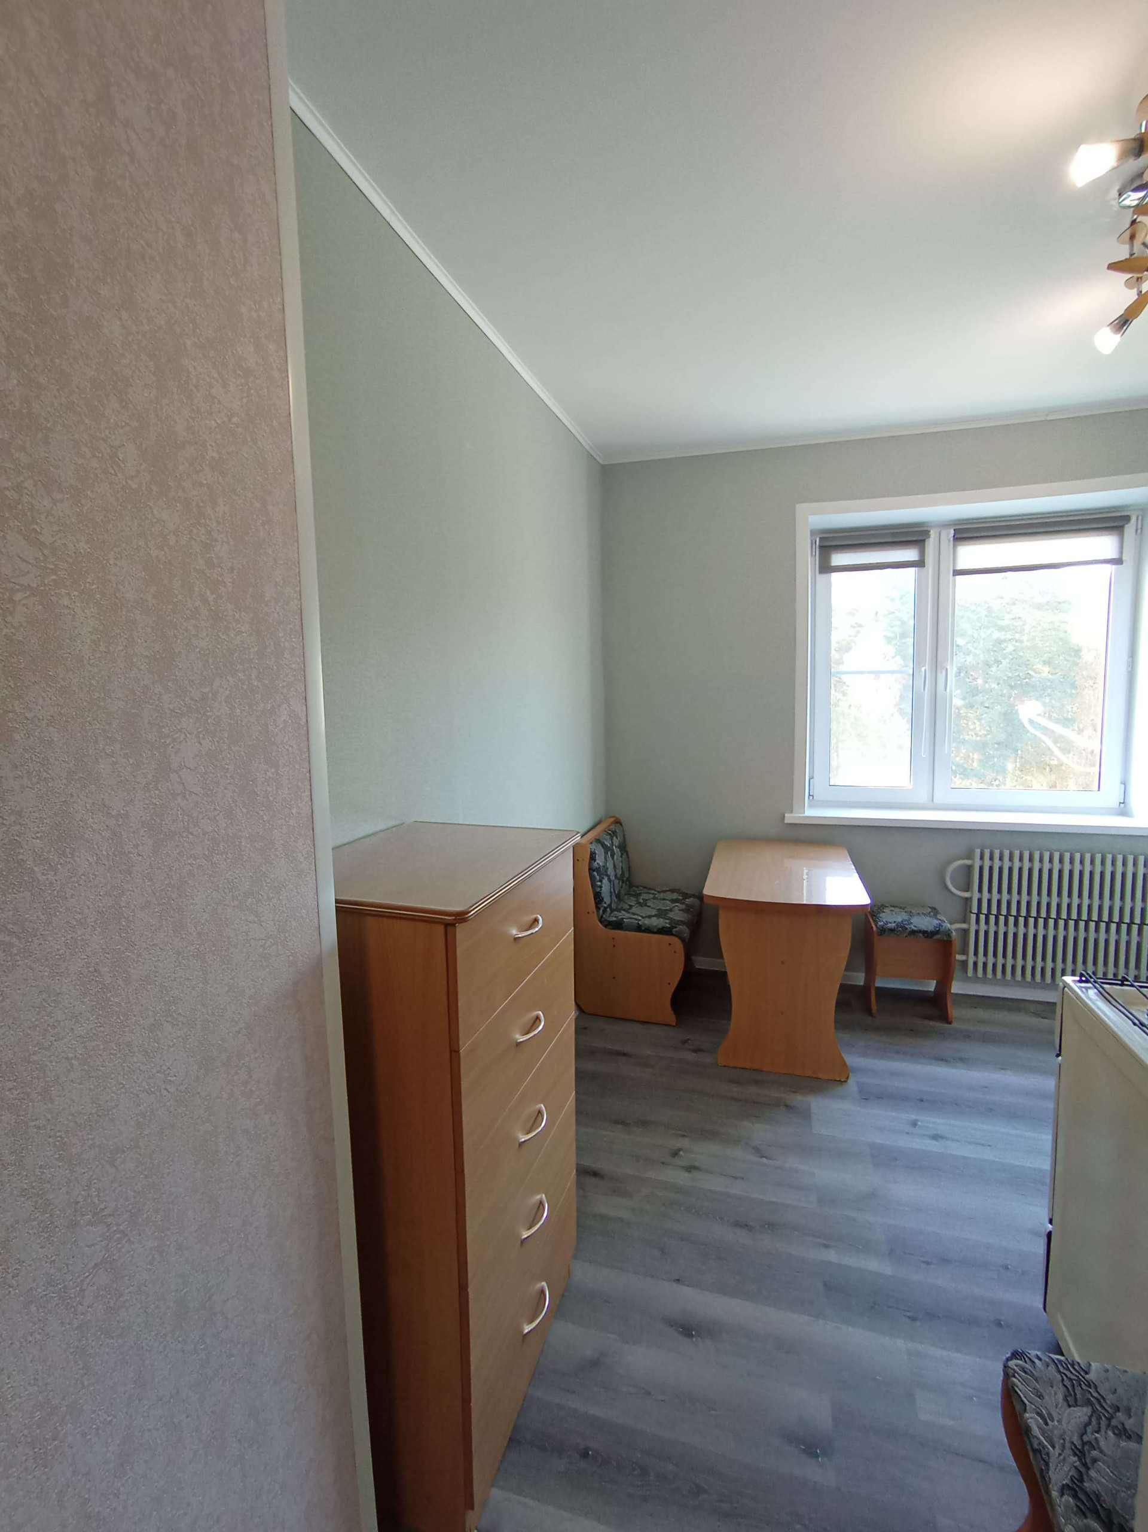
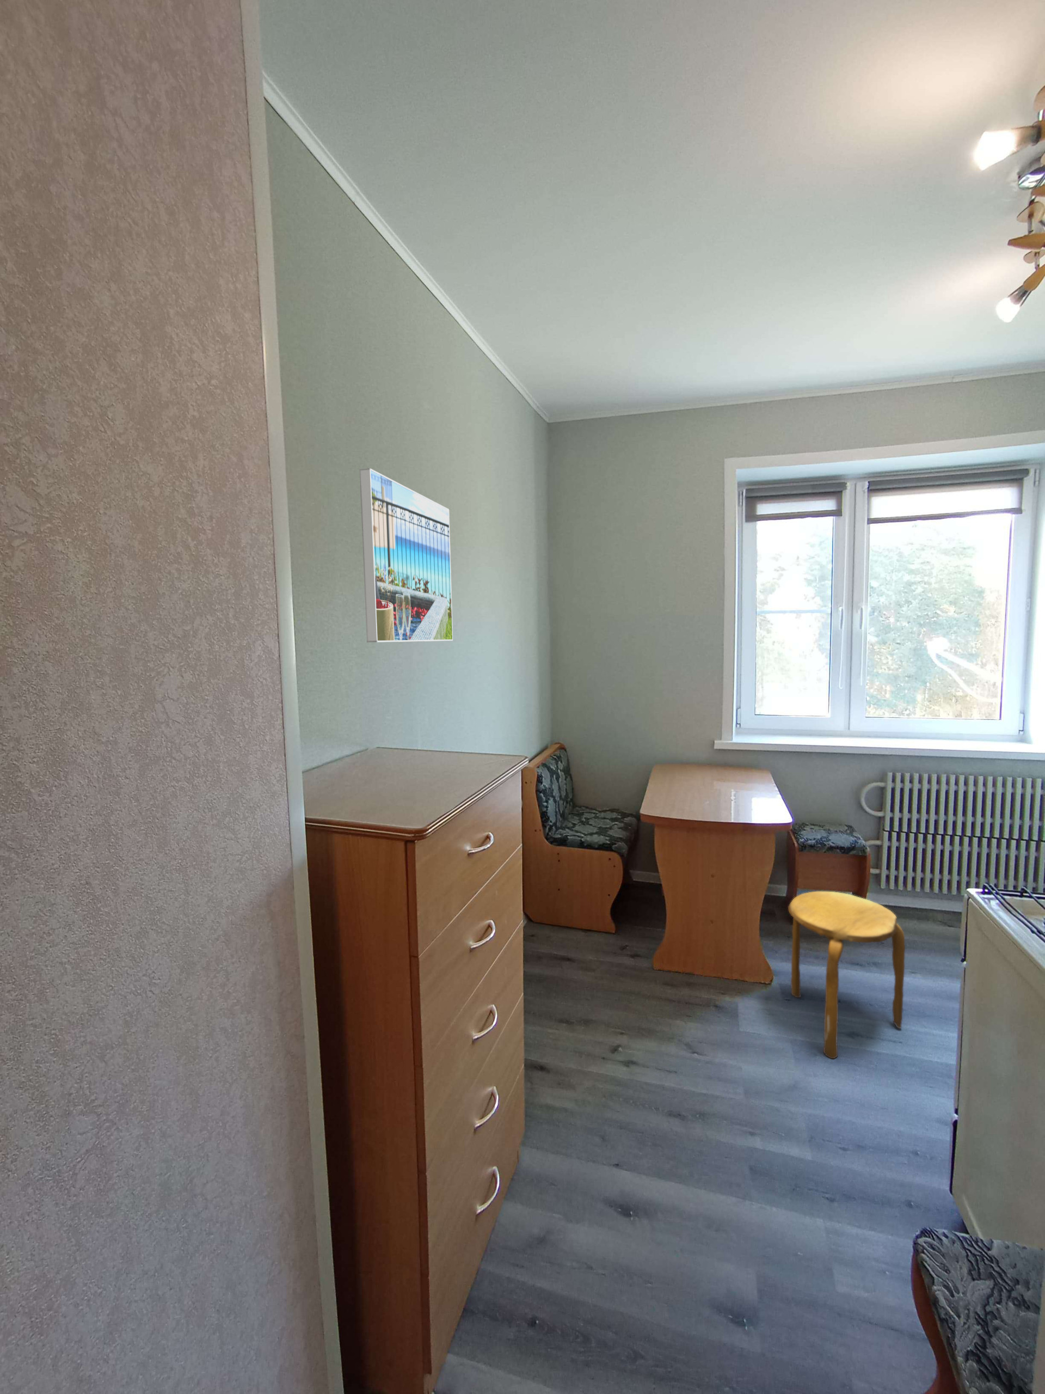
+ stool (839, 970)
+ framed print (413, 567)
